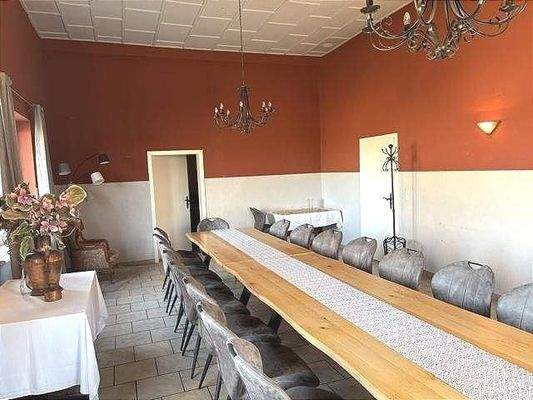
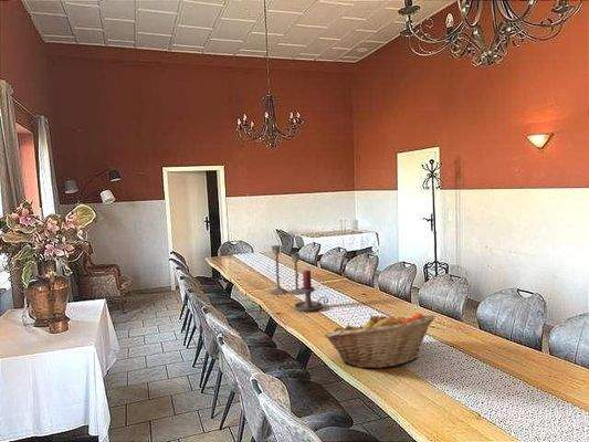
+ candle holder (311, 288)
+ fruit basket (379, 334)
+ candlestick (277, 269)
